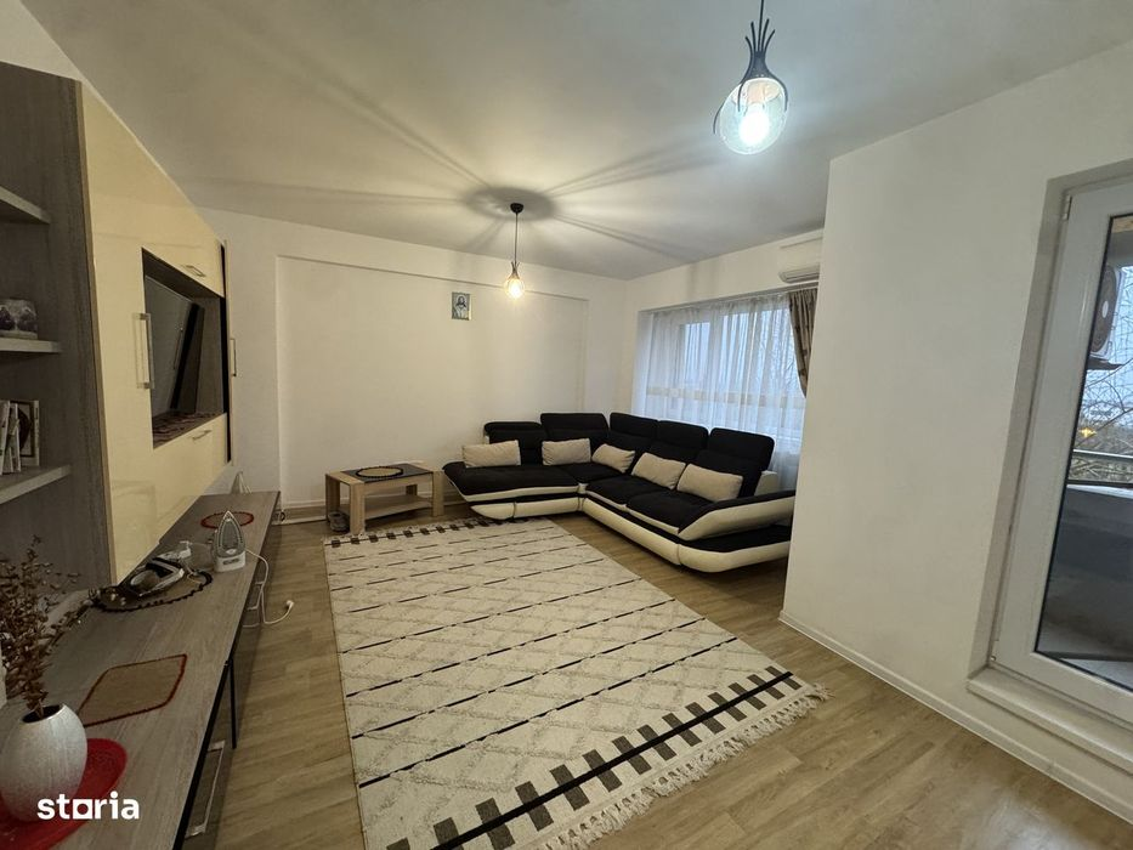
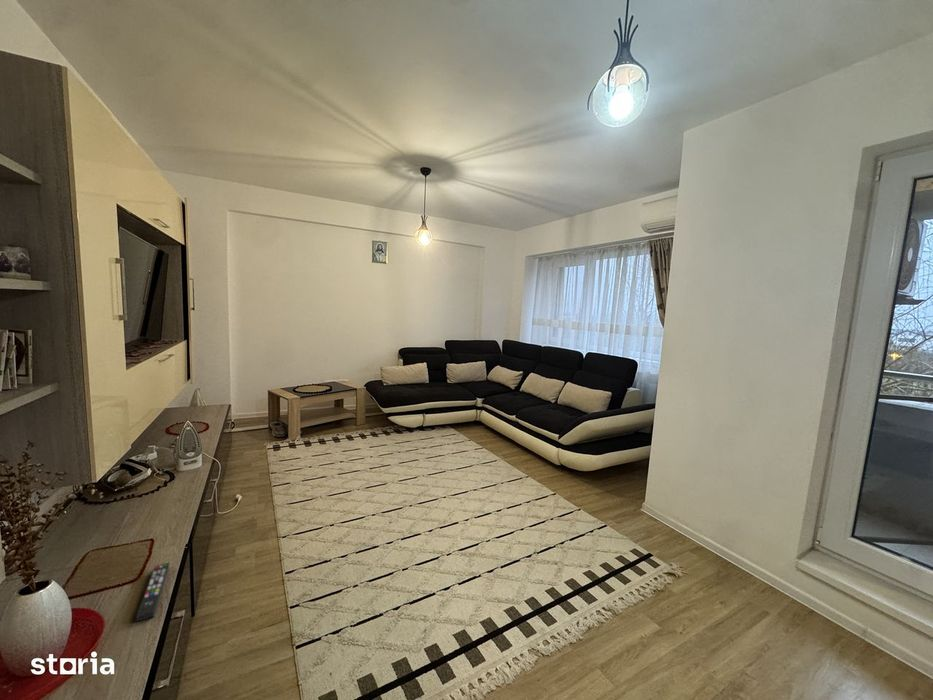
+ remote control (154, 589)
